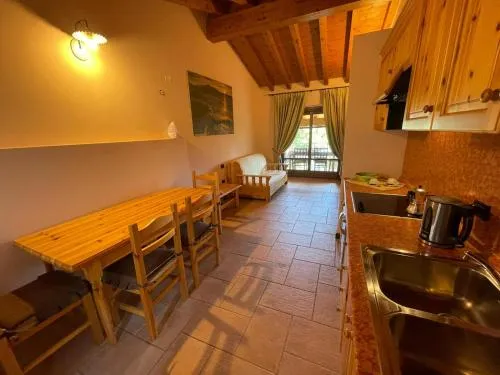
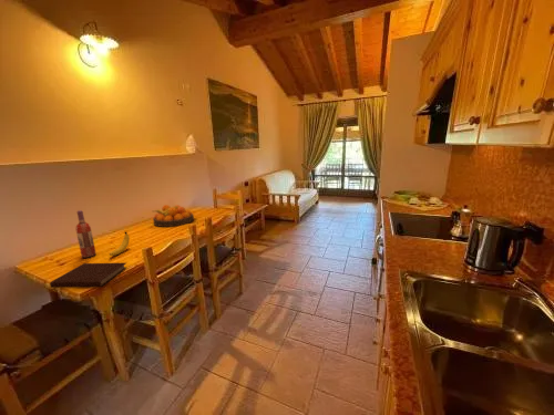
+ banana (120, 246)
+ notebook (91, 274)
+ wine bottle (84, 234)
+ fruit bowl (173, 214)
